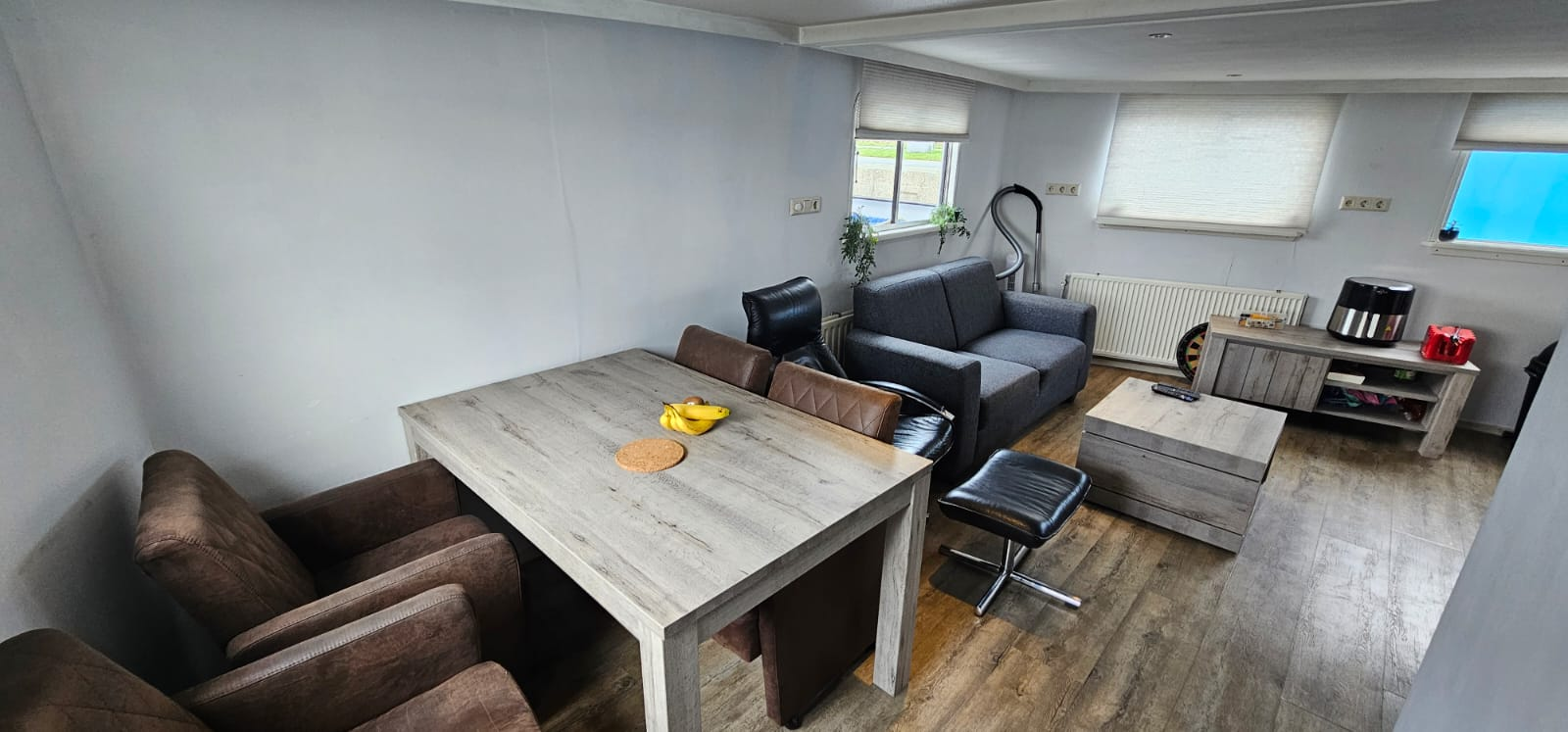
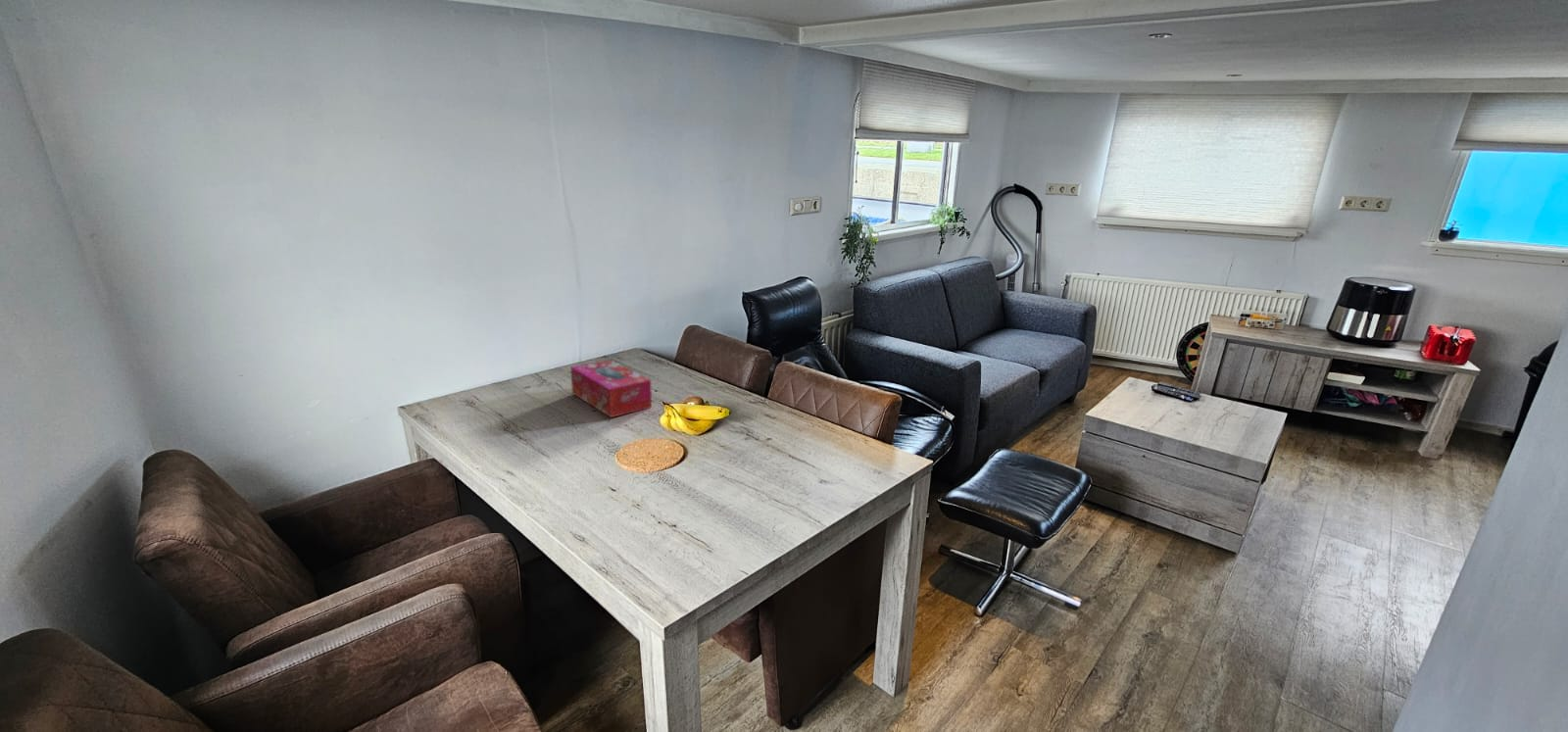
+ tissue box (610, 386)
